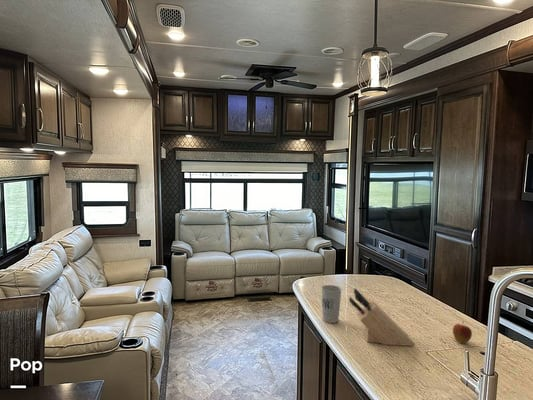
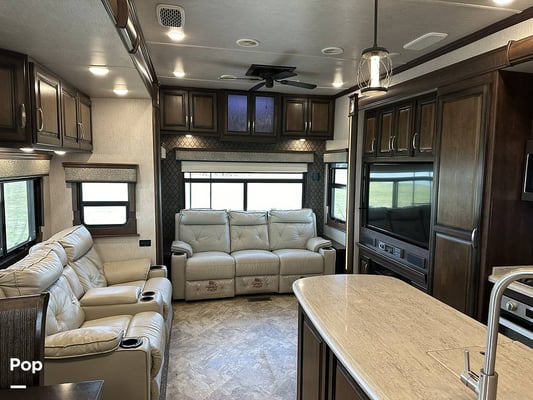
- cup (330, 303)
- knife block (380, 315)
- fruit (462, 332)
